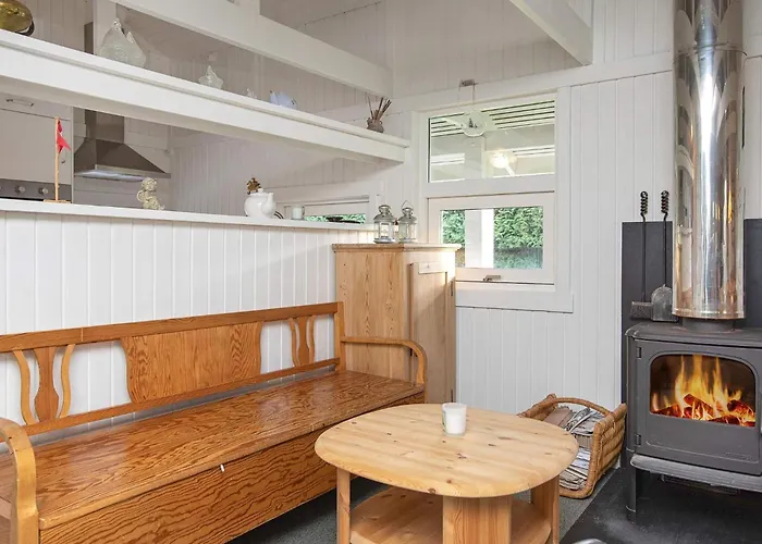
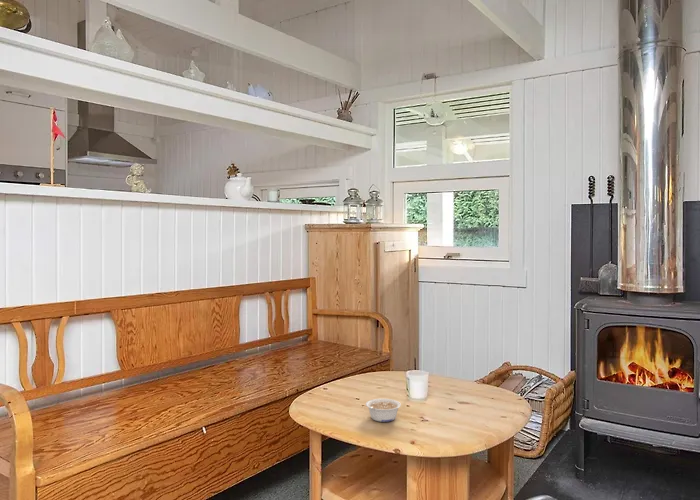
+ legume (383, 409)
